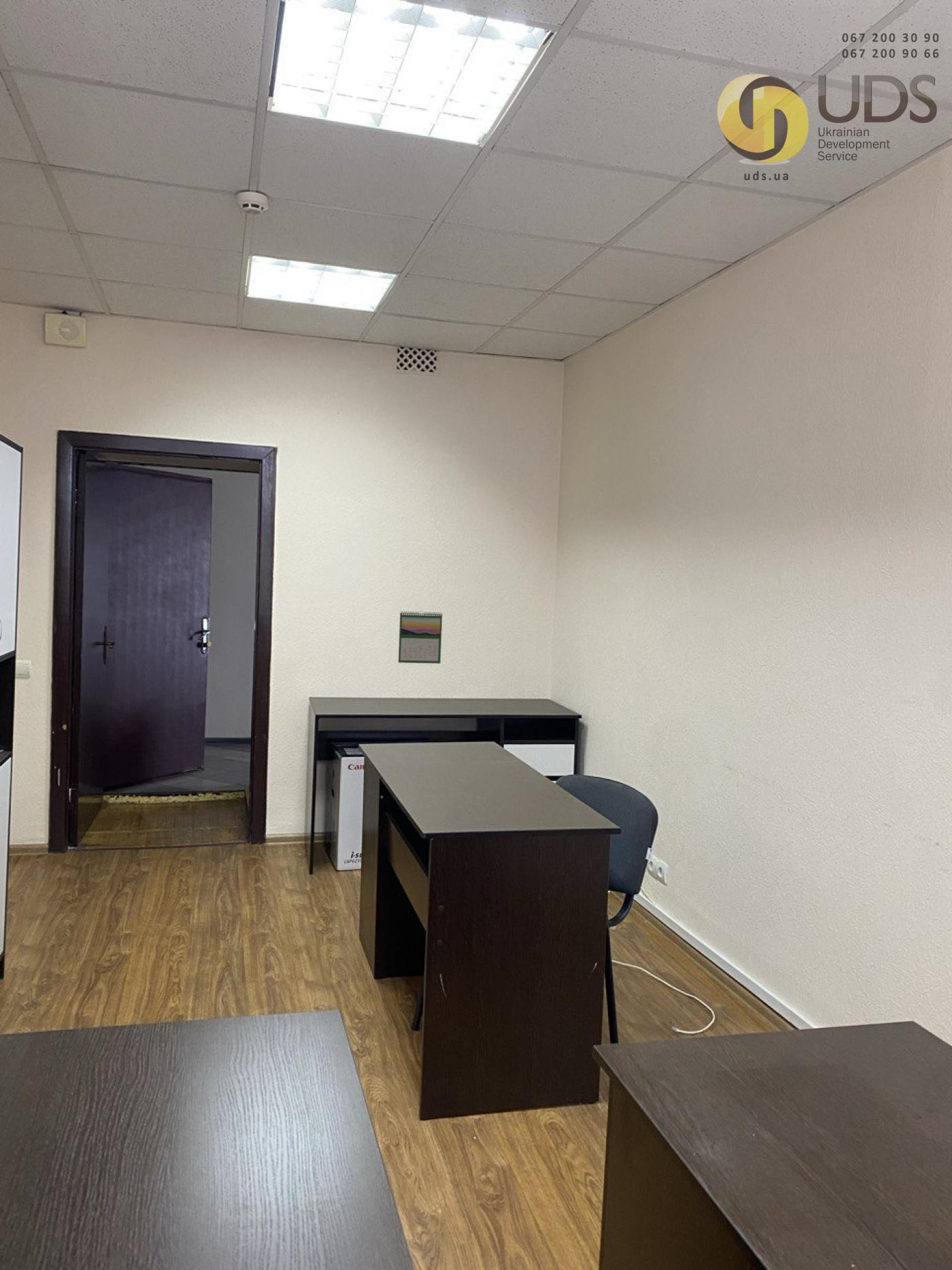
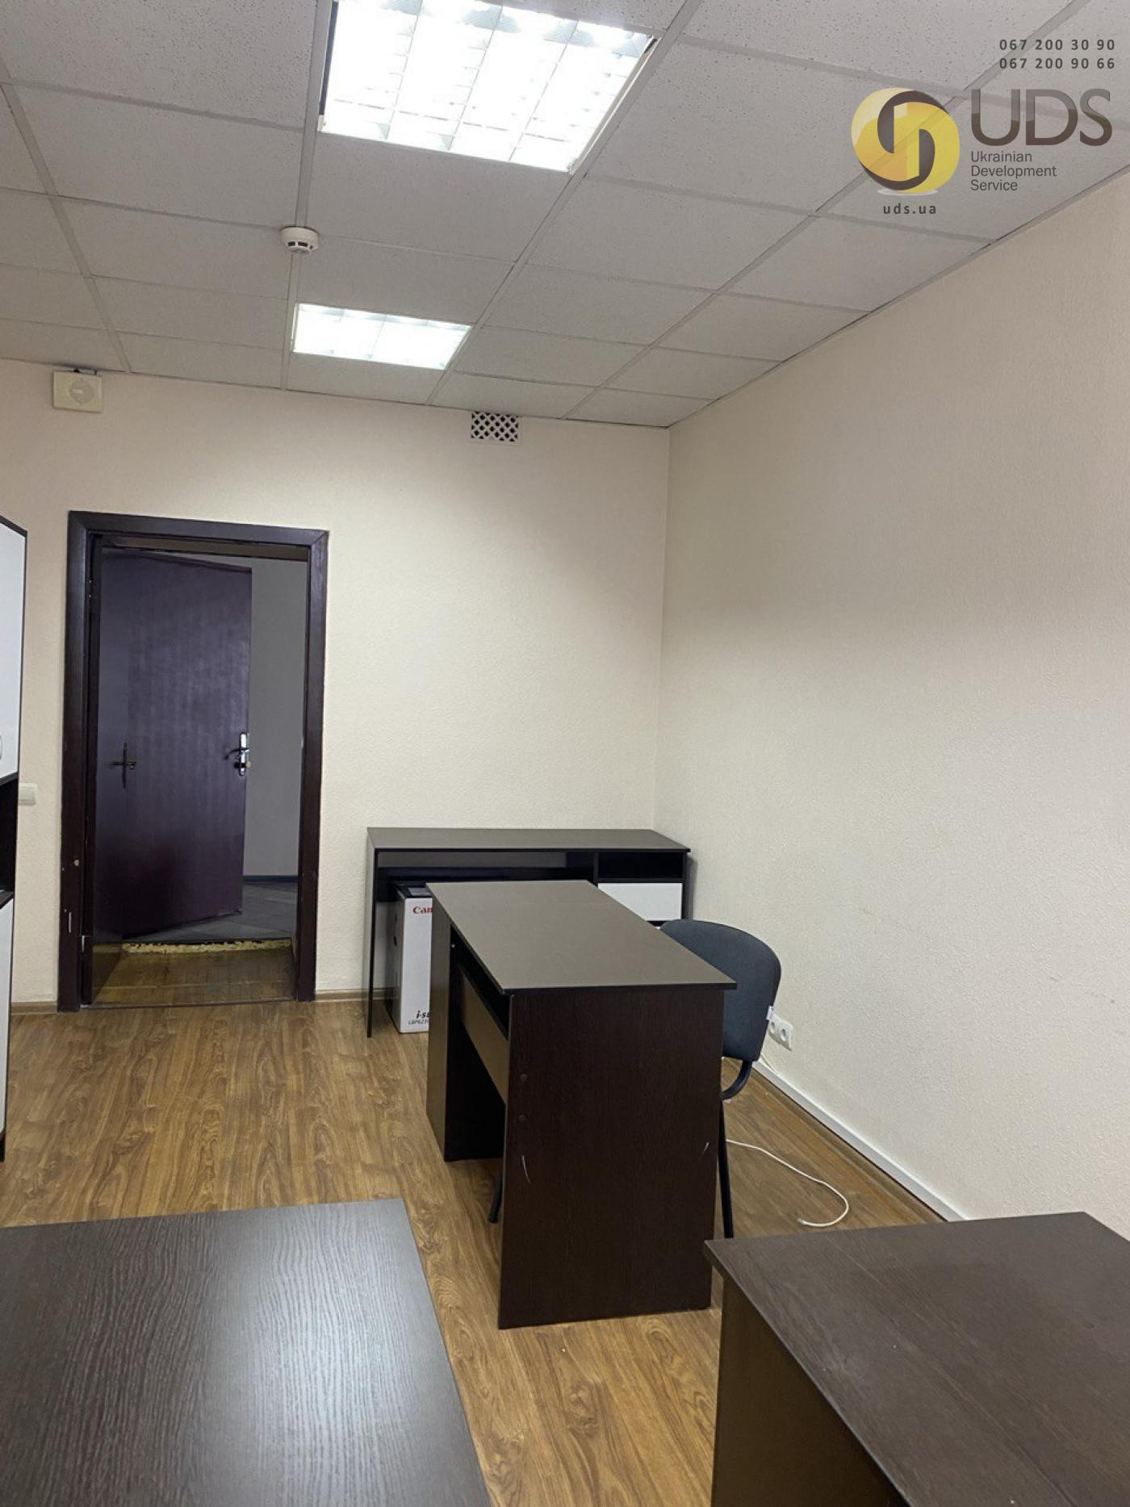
- calendar (420, 637)
